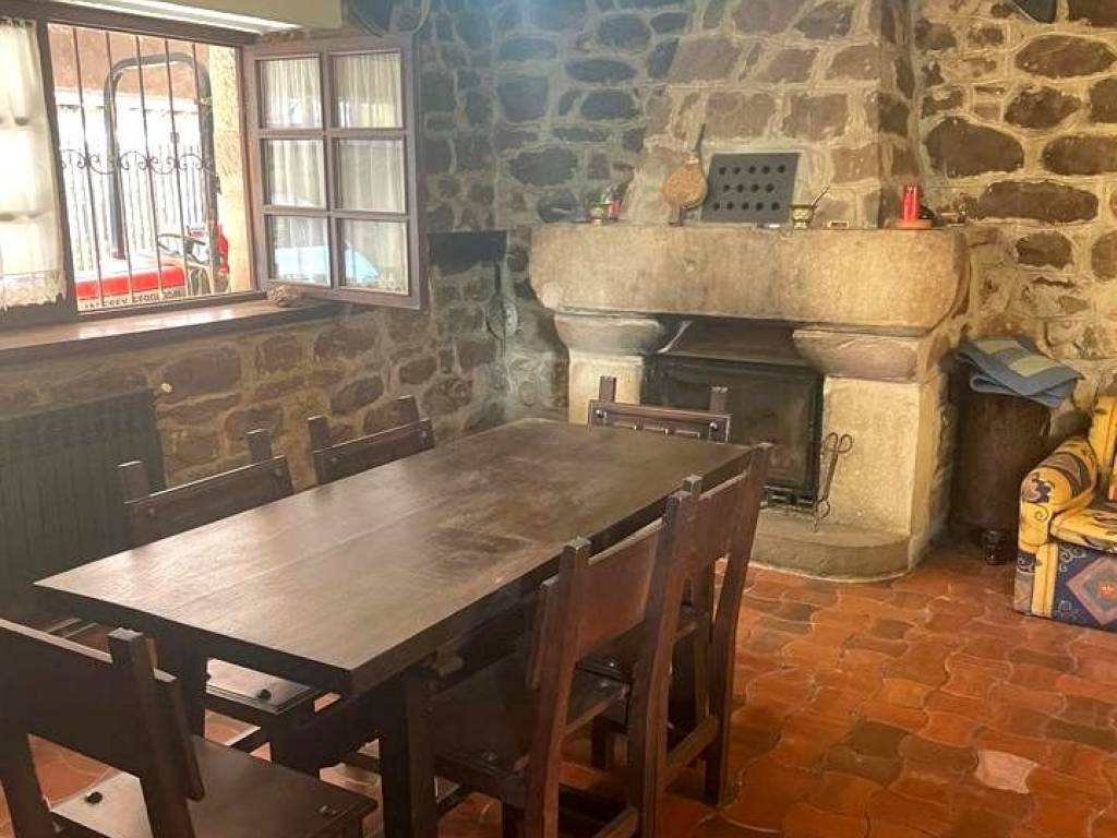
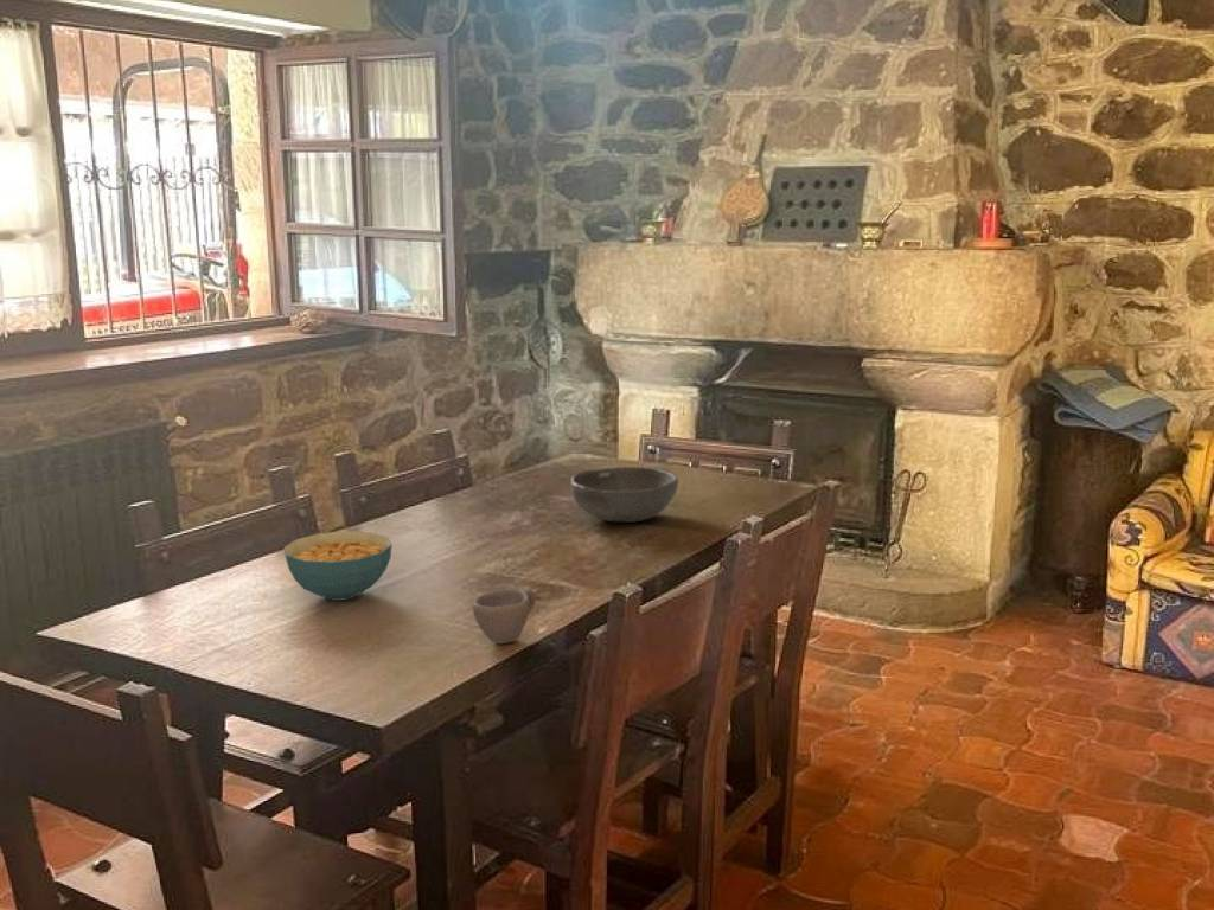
+ cereal bowl (339, 570)
+ bowl (624, 498)
+ cup (507, 615)
